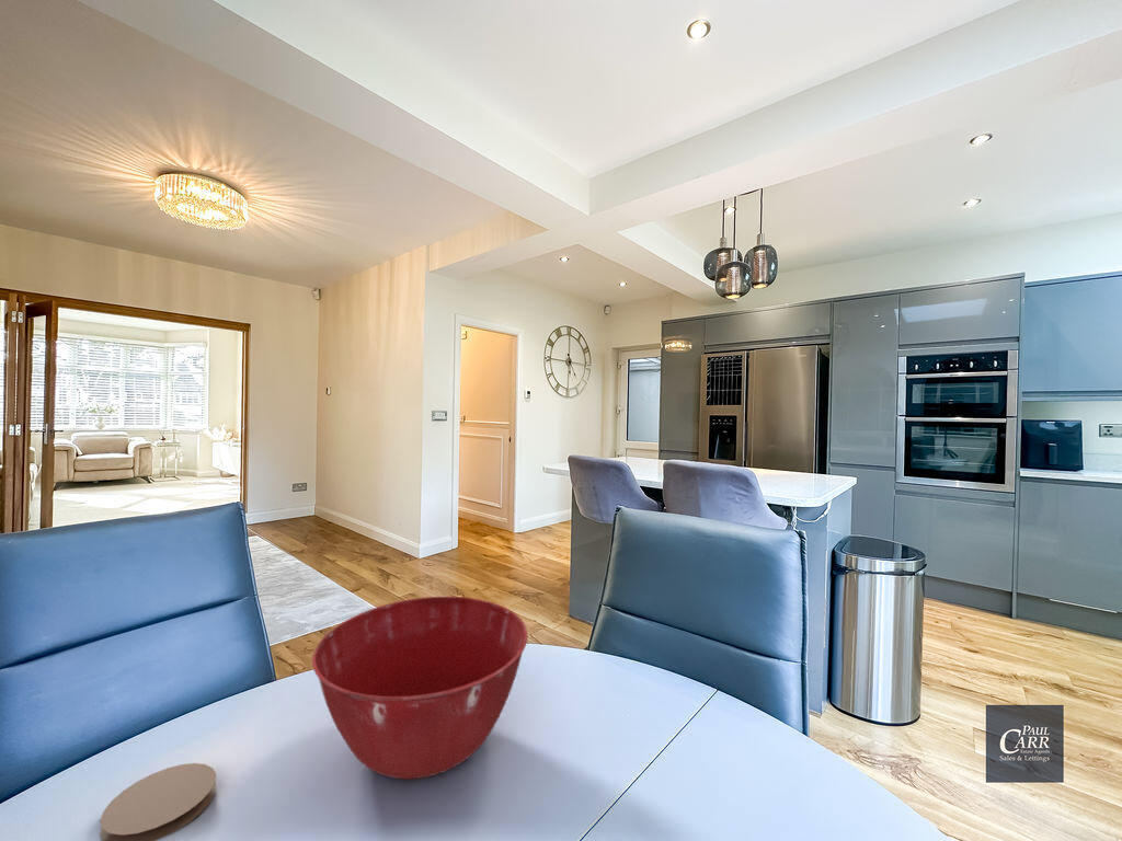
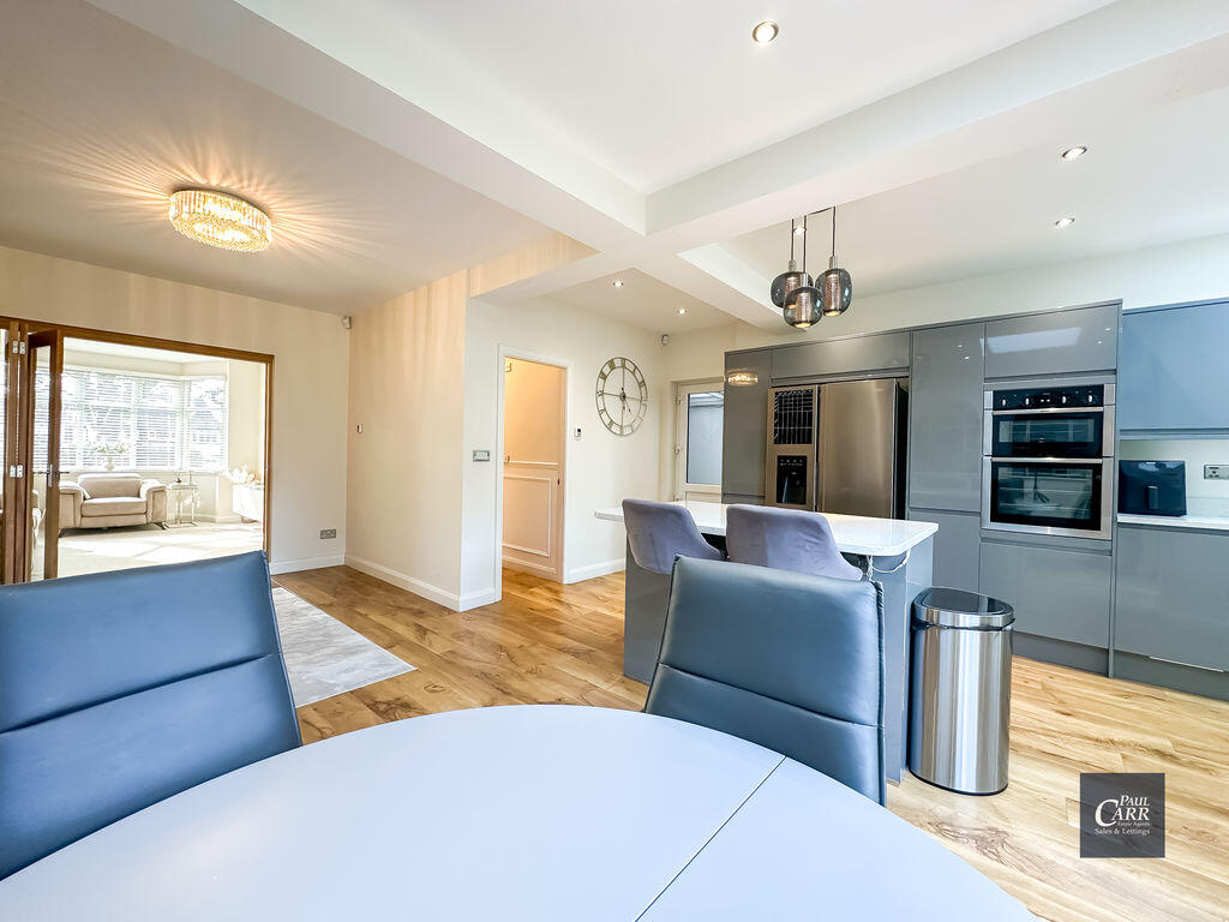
- mixing bowl (425, 689)
- coaster (161, 802)
